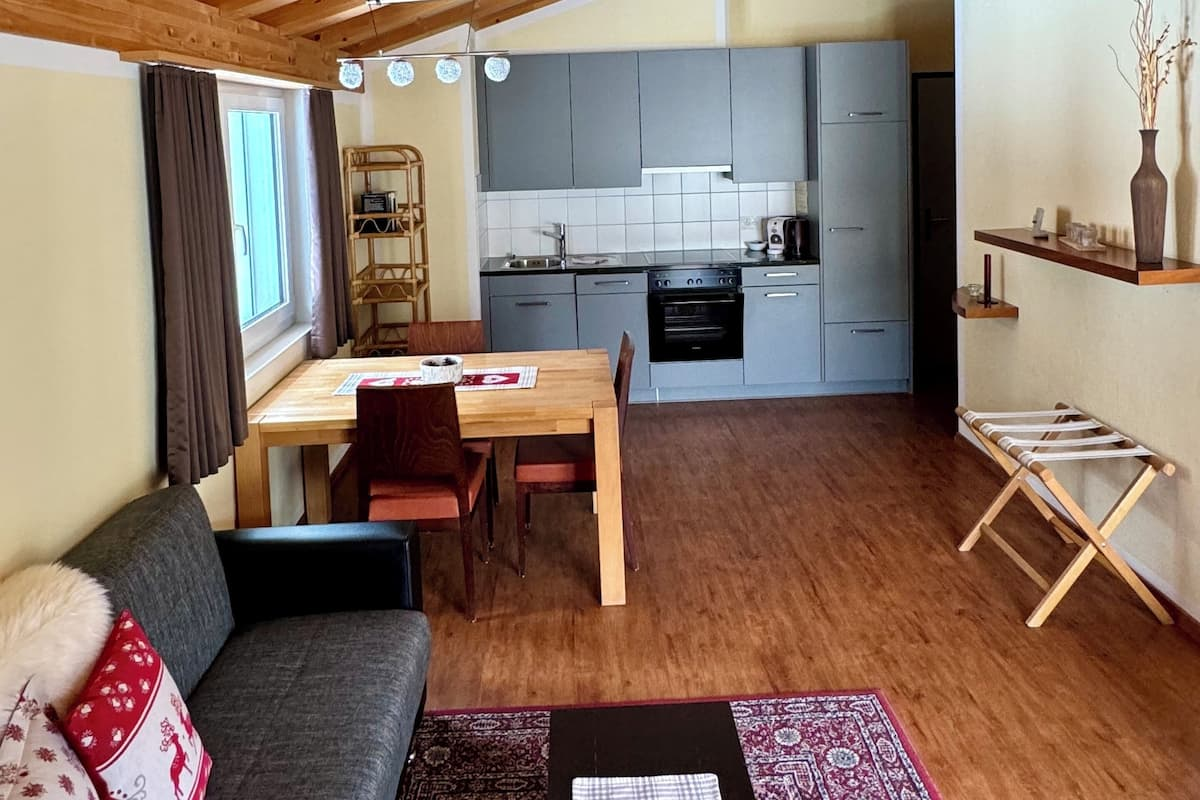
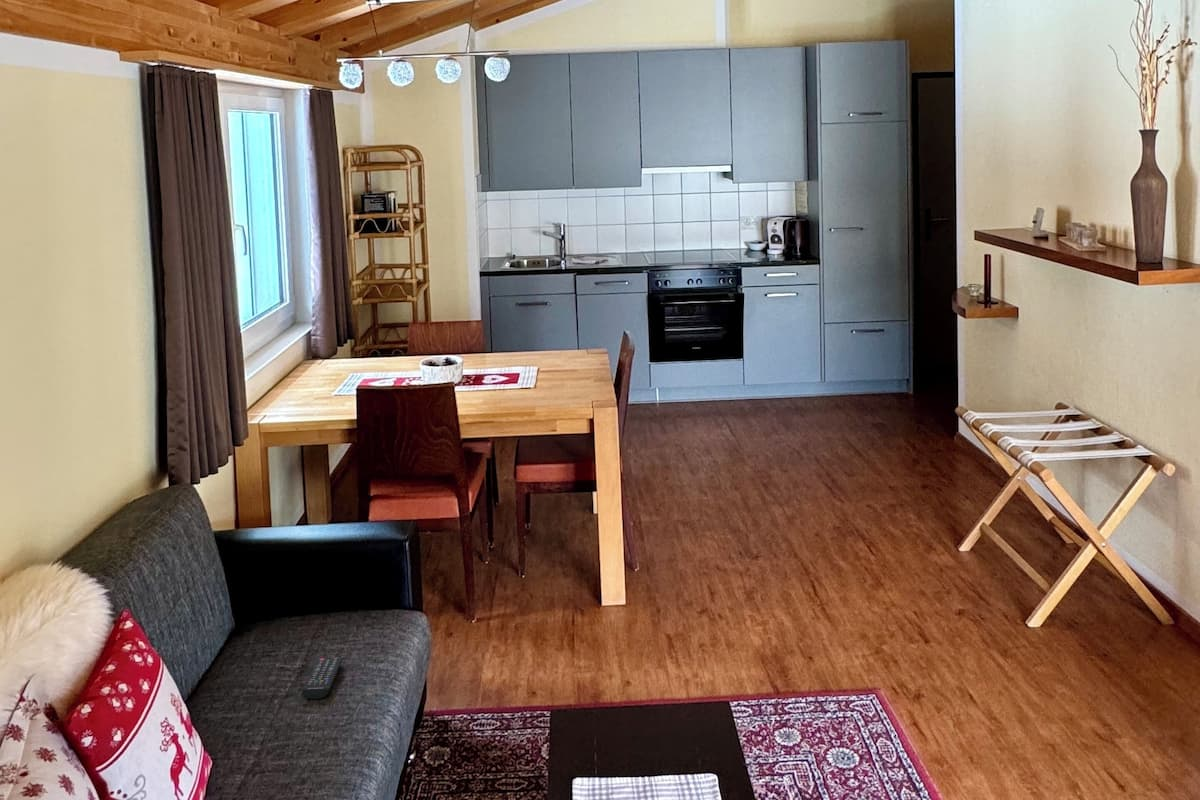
+ remote control (323, 676)
